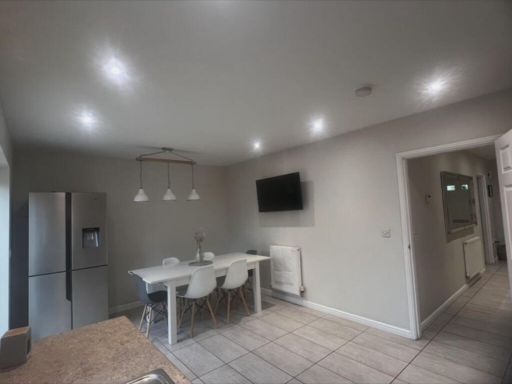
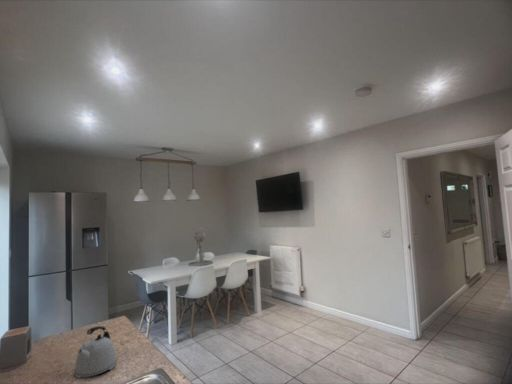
+ kettle (95, 347)
